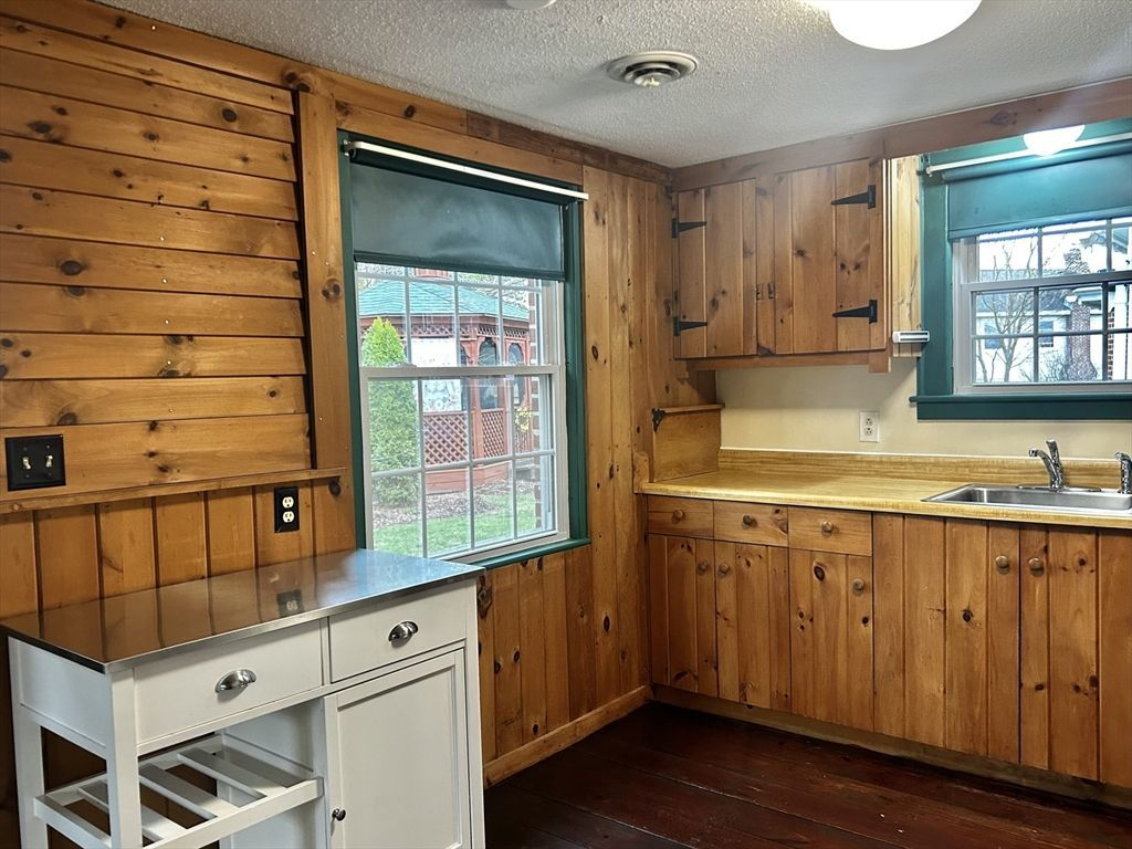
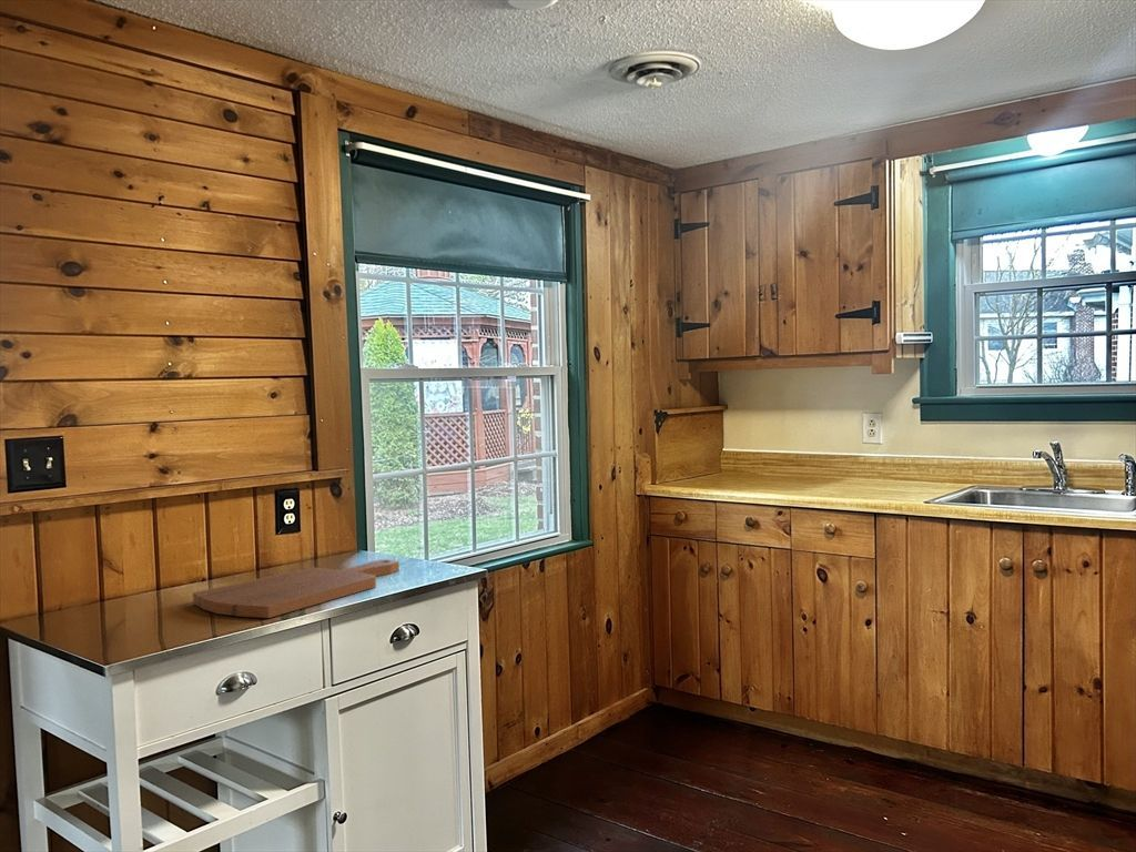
+ cutting board (300, 587)
